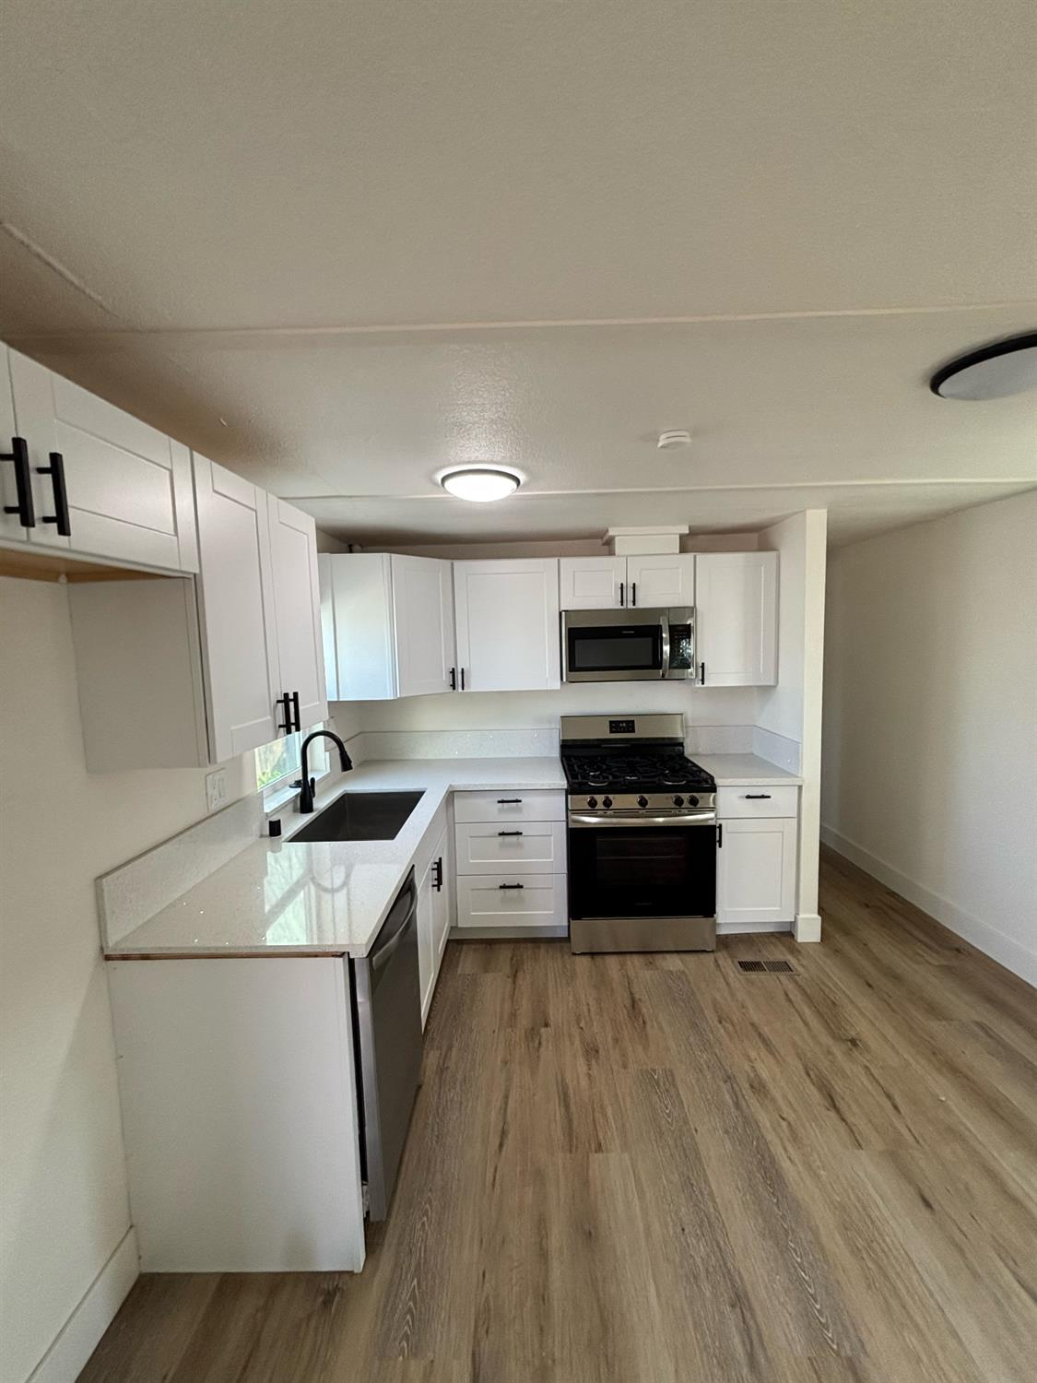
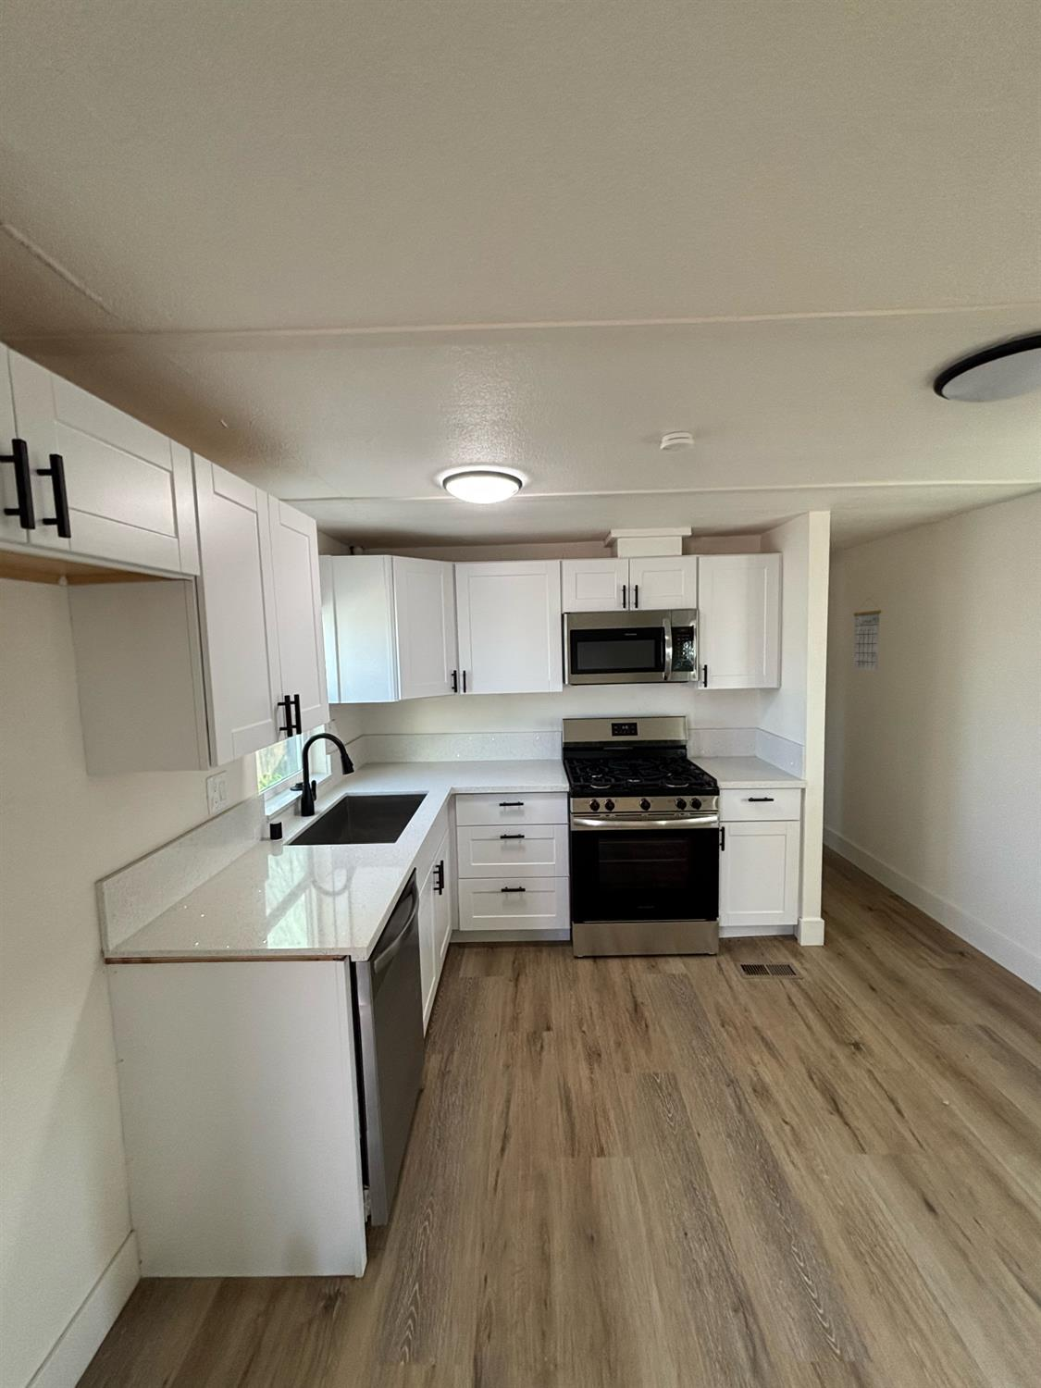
+ calendar (866, 634)
